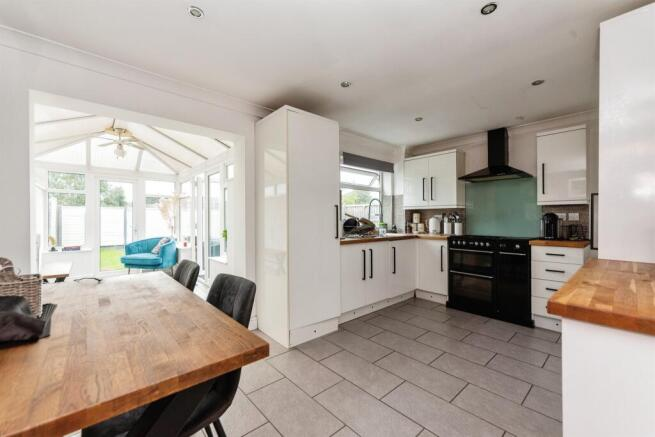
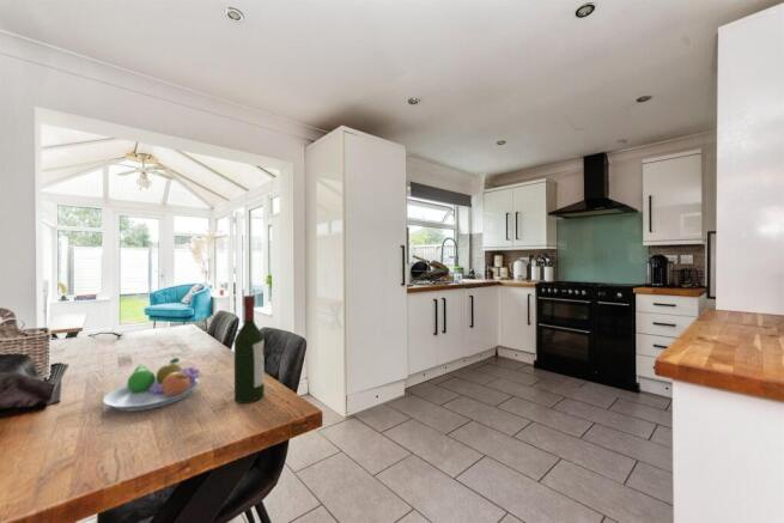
+ wine bottle (249, 346)
+ fruit bowl (154, 381)
